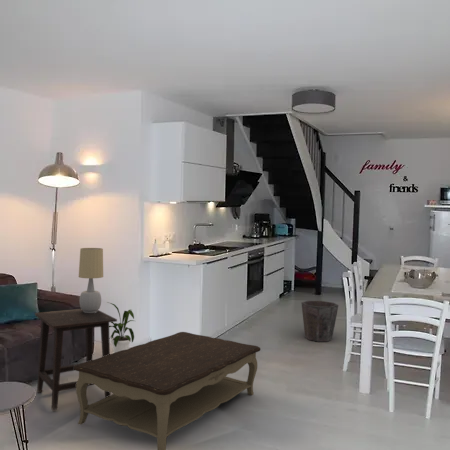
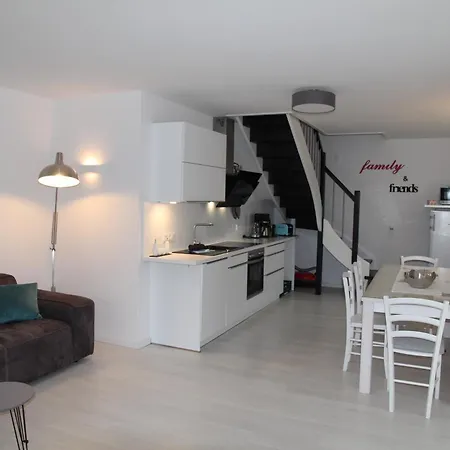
- waste bin (319, 321)
- table lamp (90, 279)
- coffee table (174, 381)
- house plant (119, 329)
- side table (75, 364)
